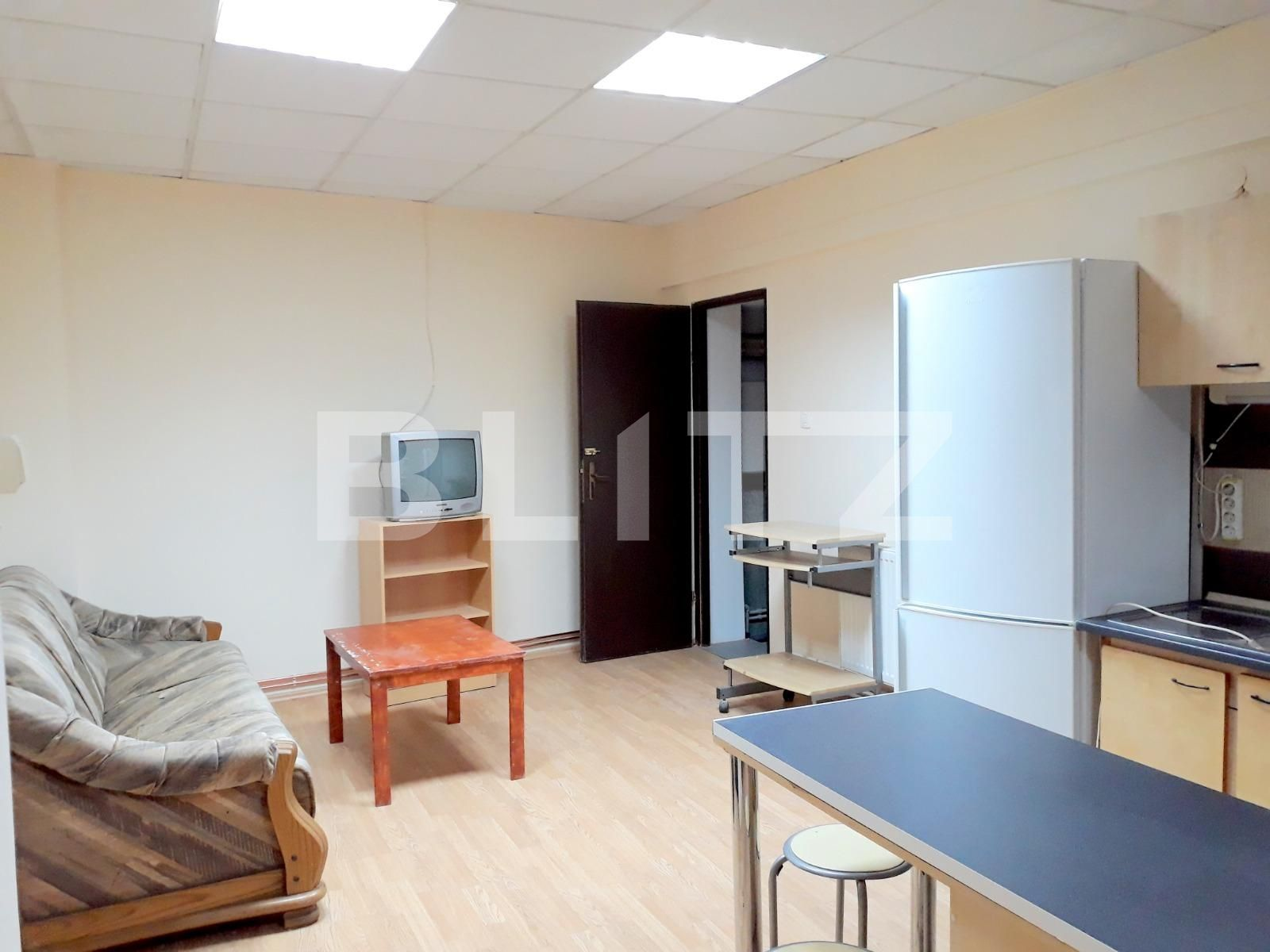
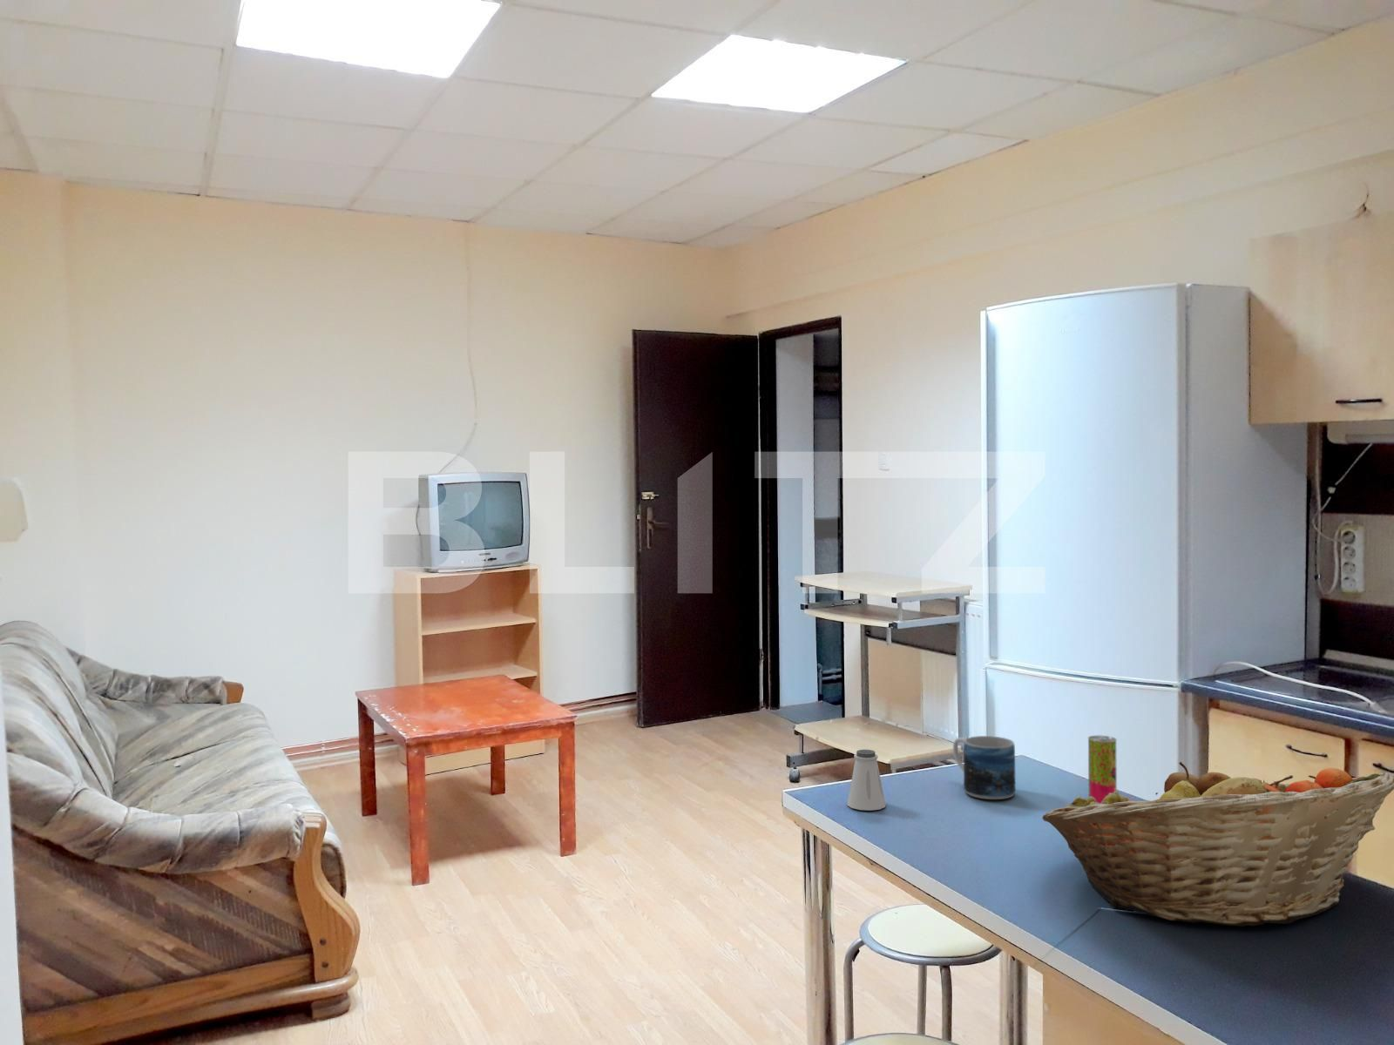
+ mug (980, 764)
+ saltshaker (866, 777)
+ beverage can (1102, 769)
+ fruit basket (1217, 824)
